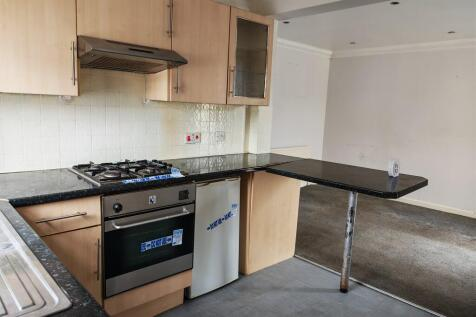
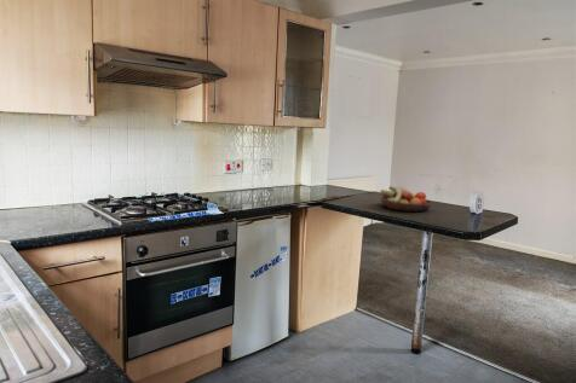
+ fruit bowl (405, 197)
